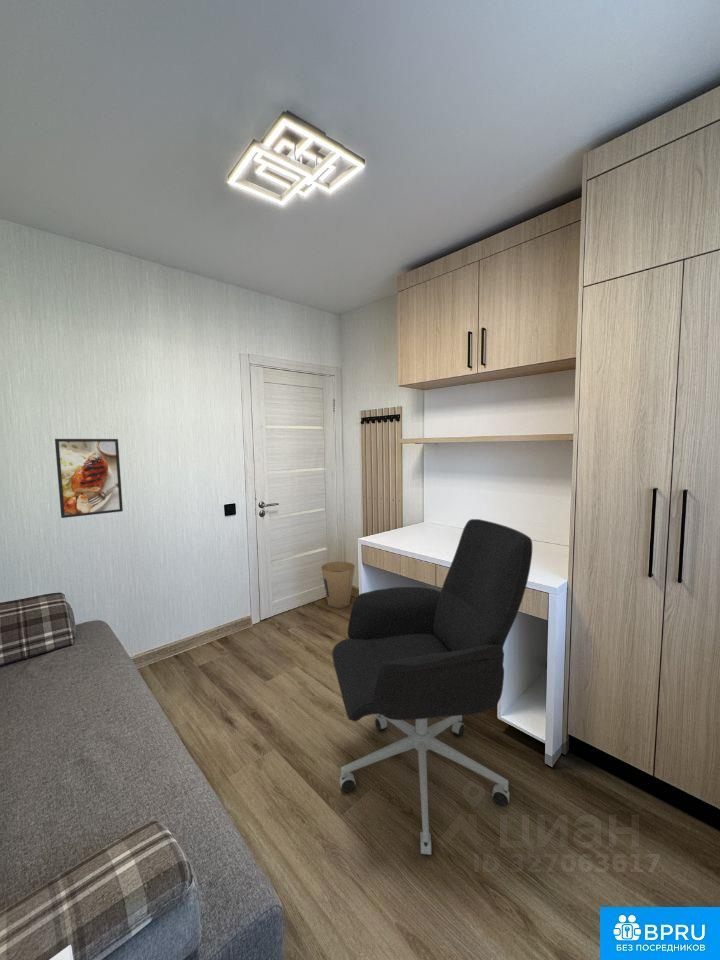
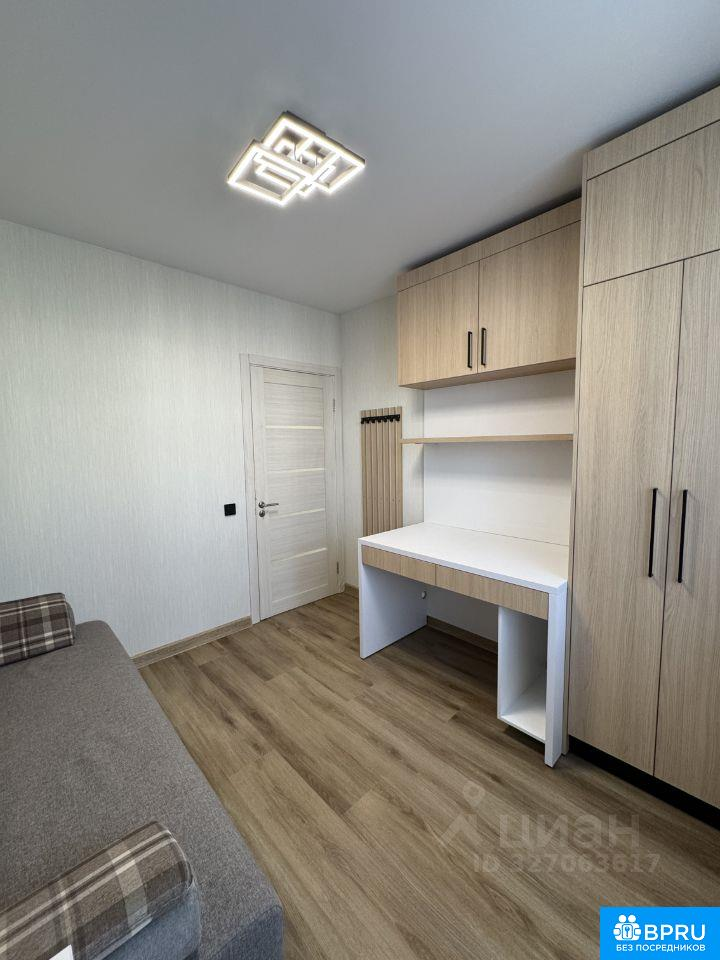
- trash can (338, 585)
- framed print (90, 476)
- office chair (421, 656)
